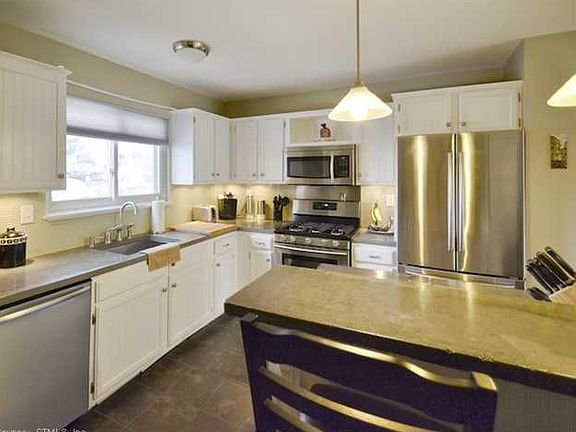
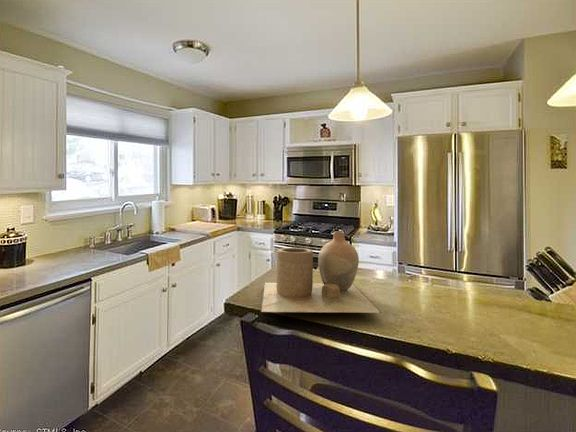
+ vase (312, 267)
